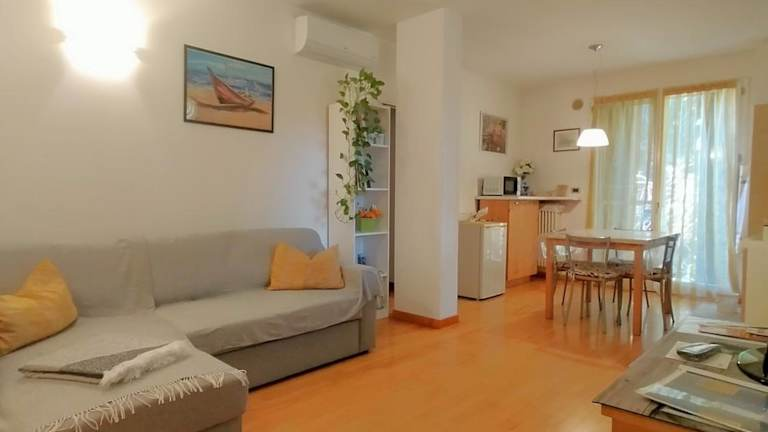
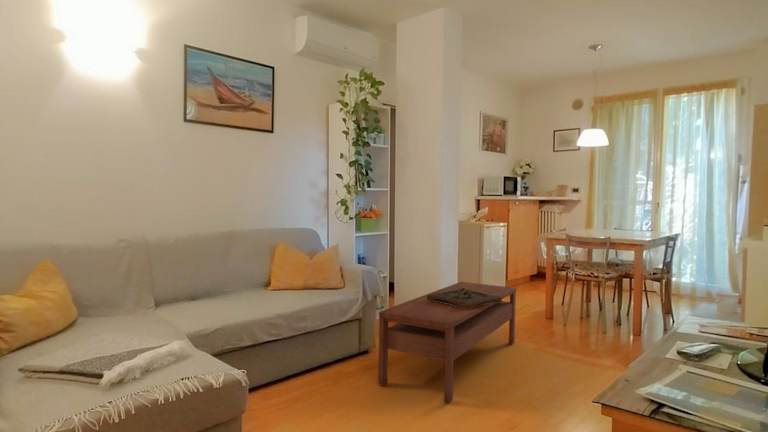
+ coffee table (456, 329)
+ wooden tray (464, 294)
